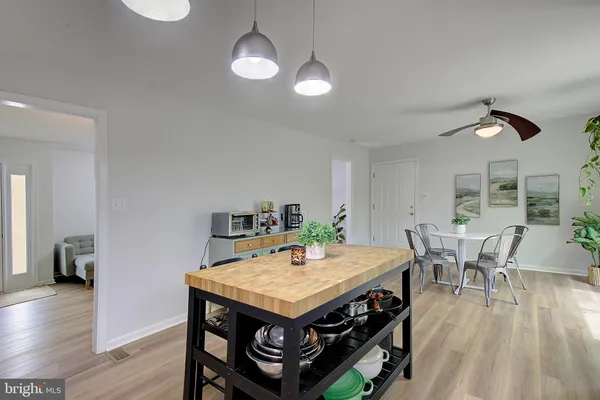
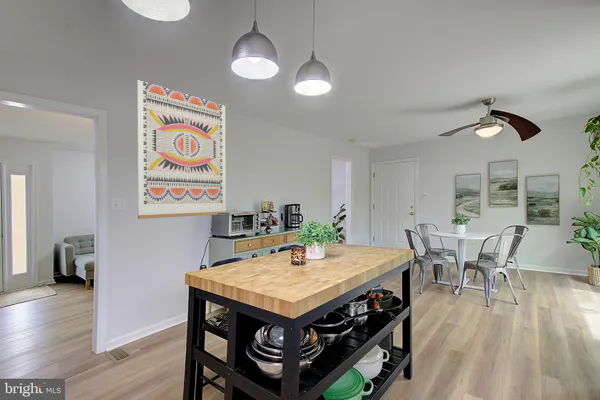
+ wall art (187, 145)
